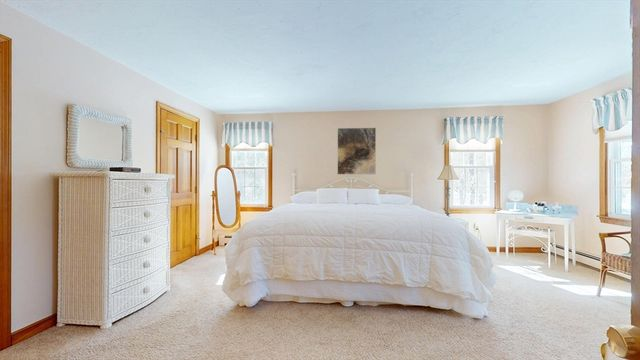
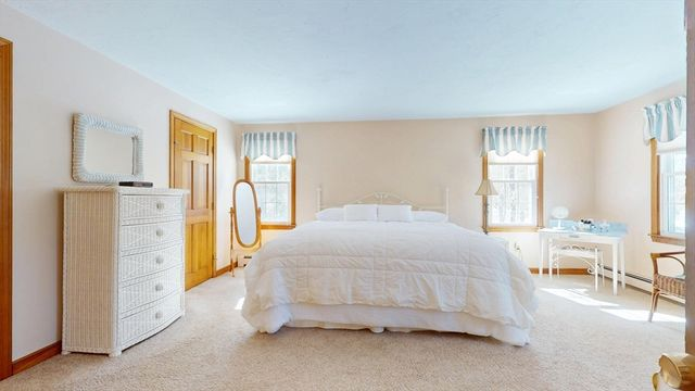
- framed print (356, 151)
